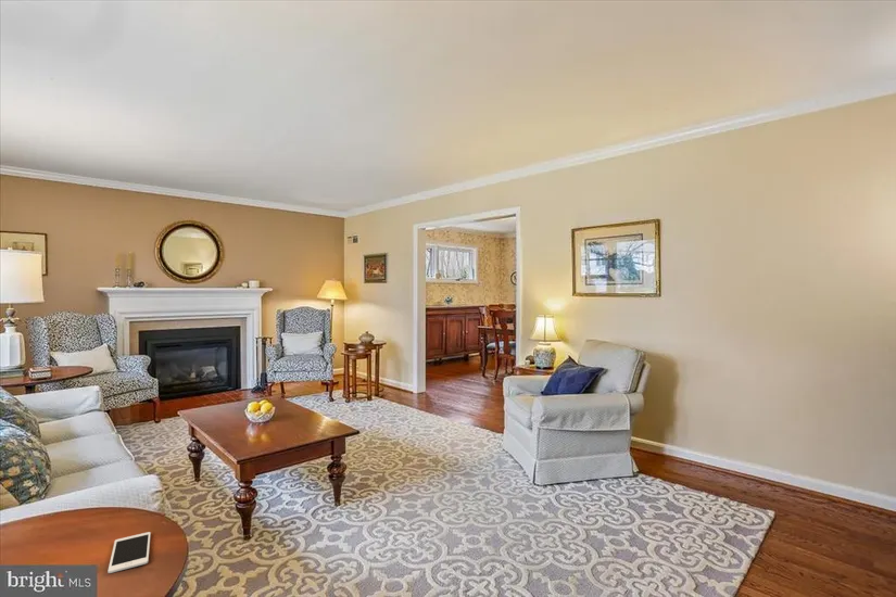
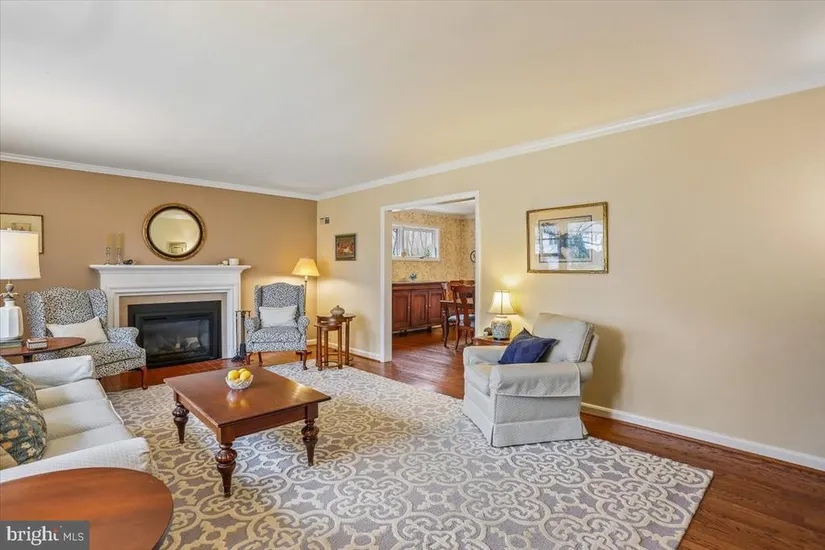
- cell phone (130, 550)
